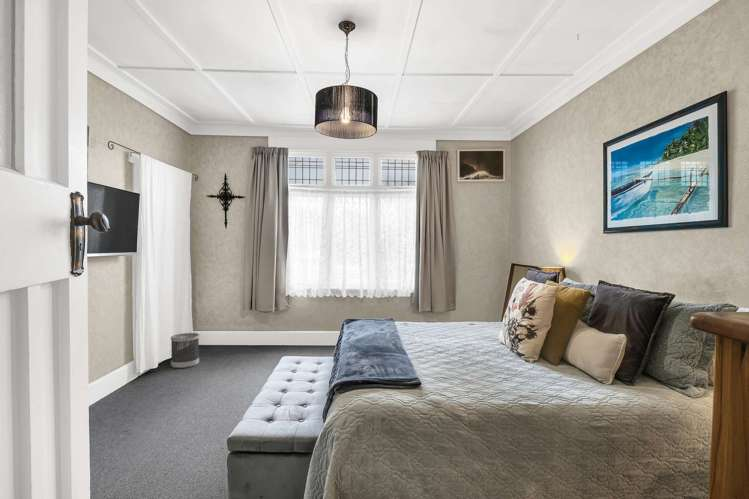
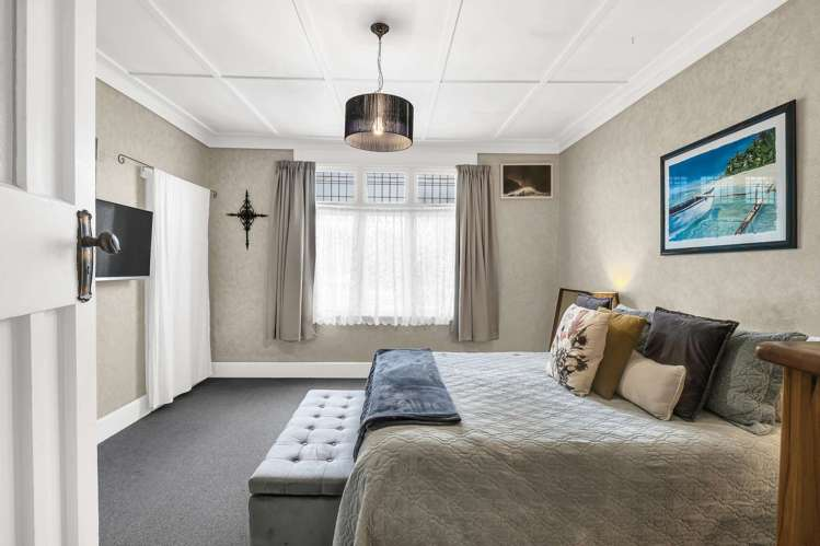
- wastebasket (185, 349)
